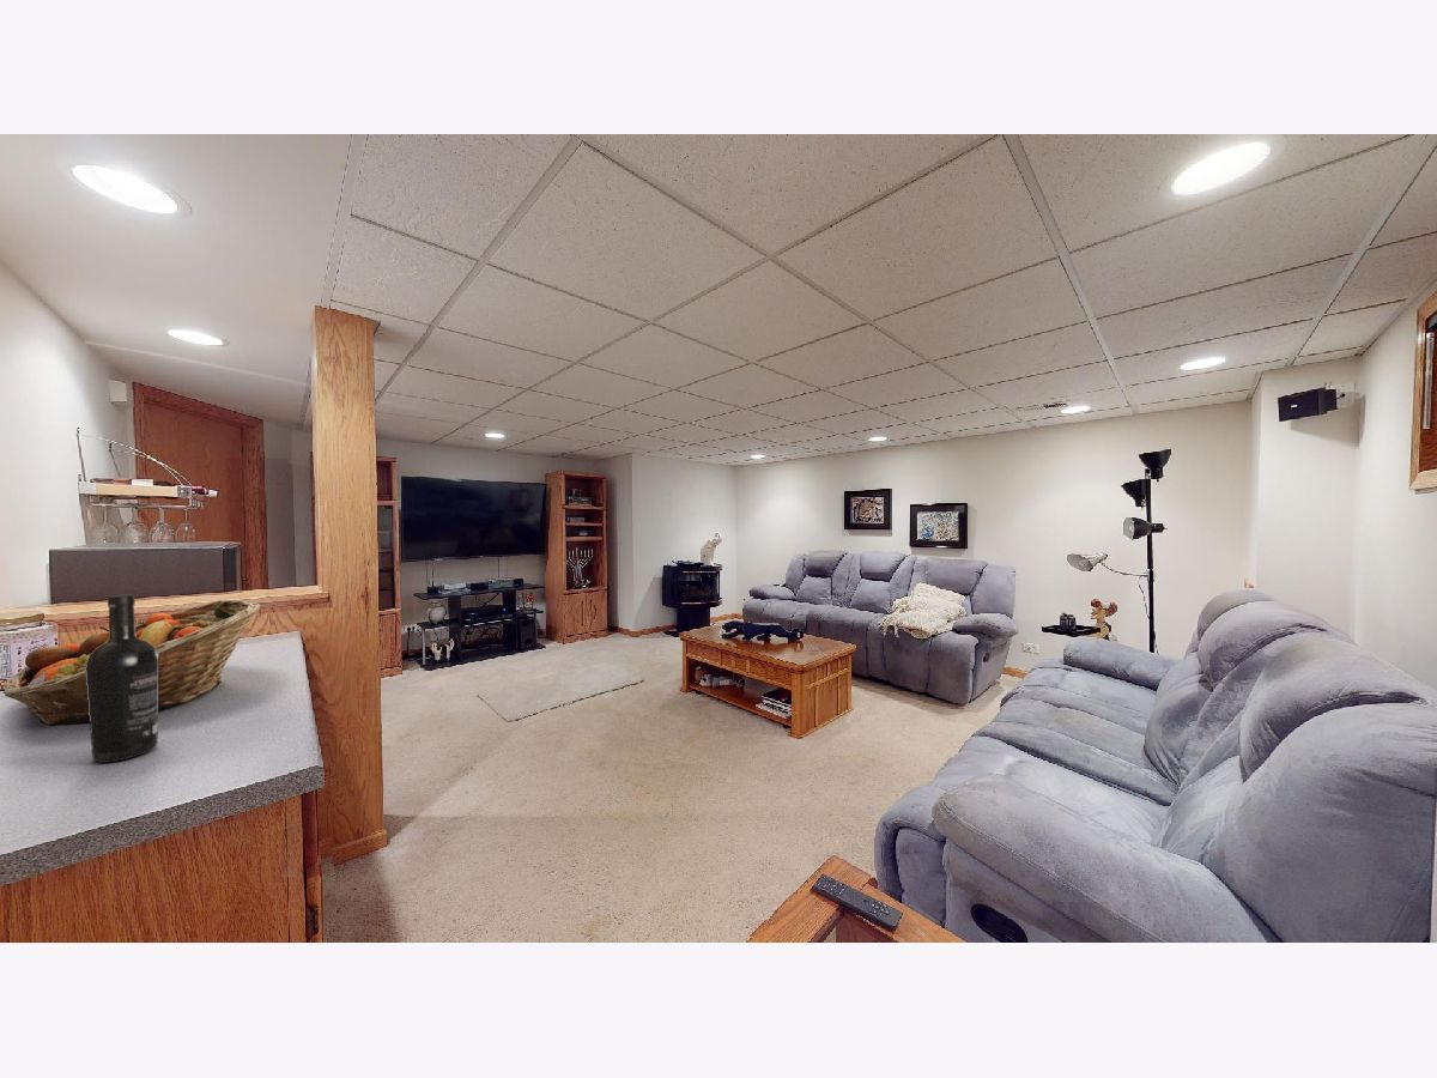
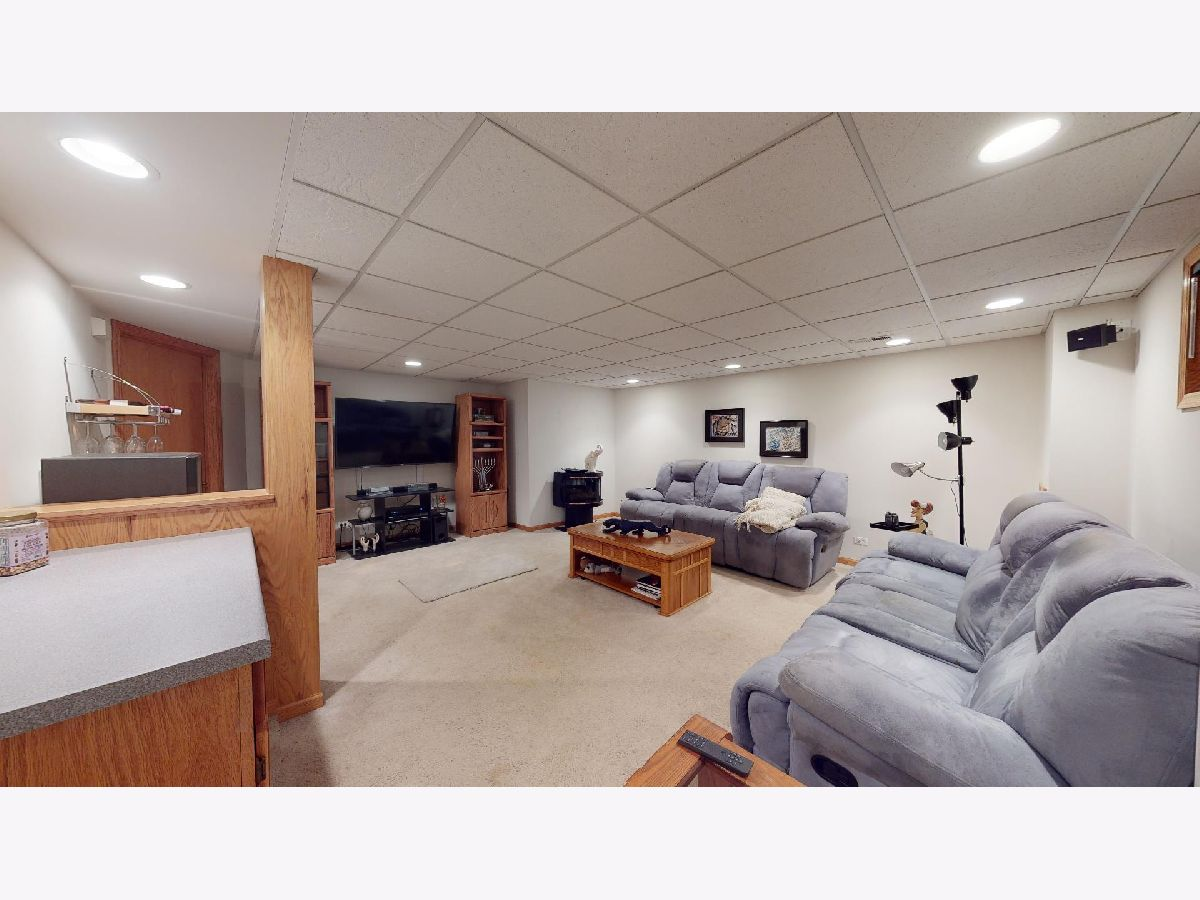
- fruit basket (156, 649)
- wine bottle (123, 674)
